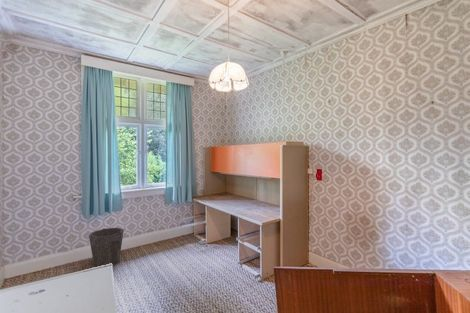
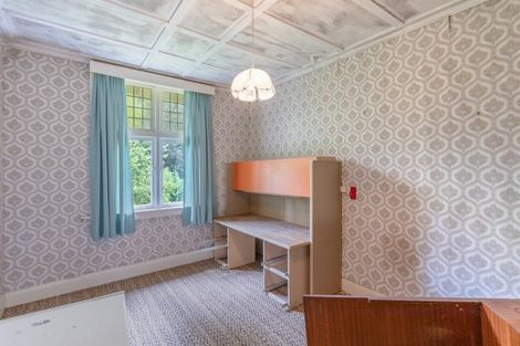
- waste bin (107, 246)
